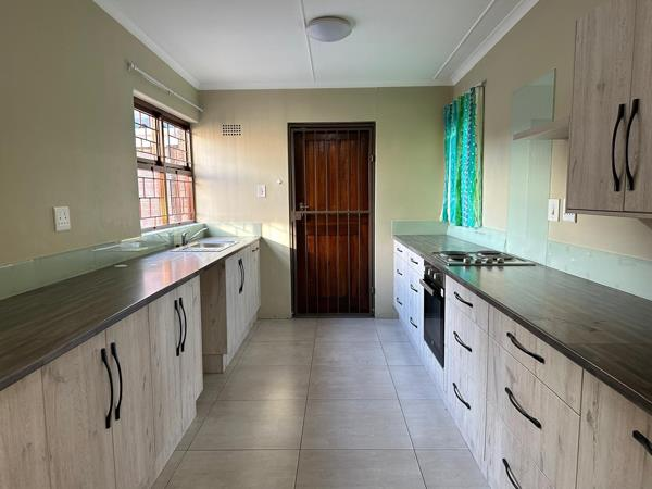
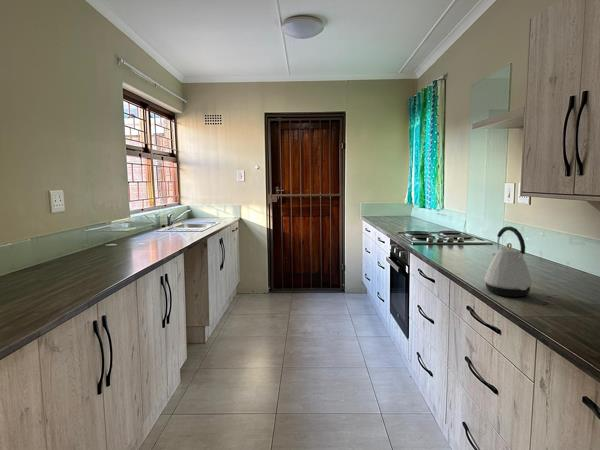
+ kettle (507, 259)
